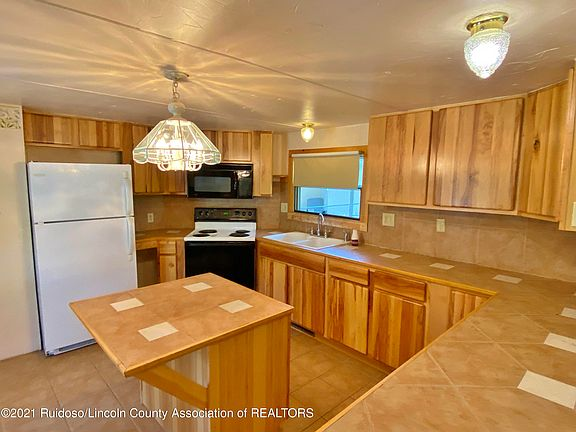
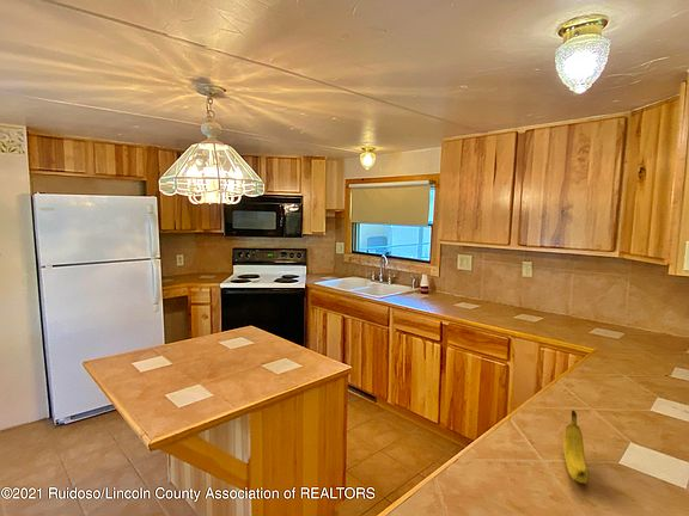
+ fruit (577, 449)
